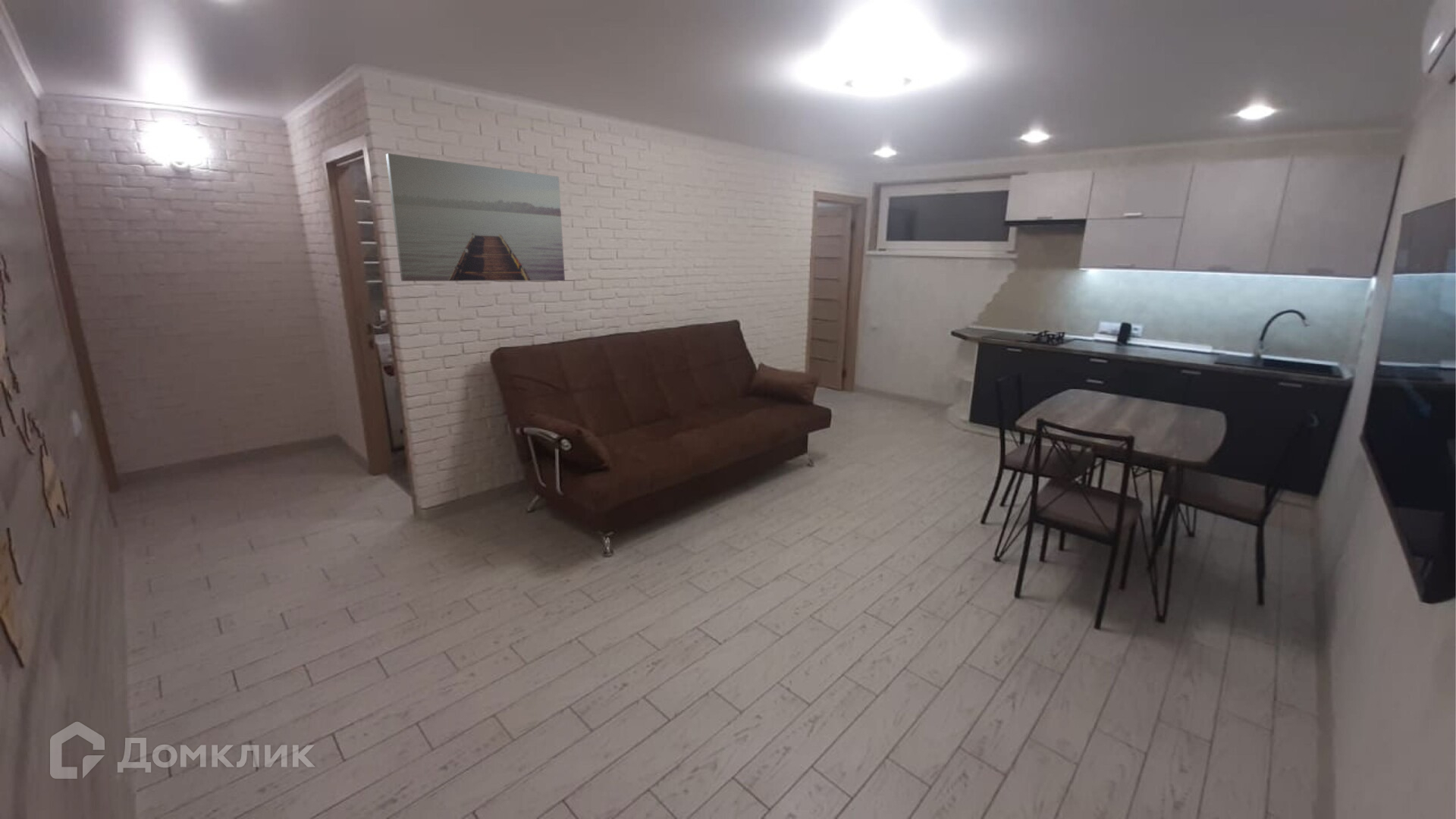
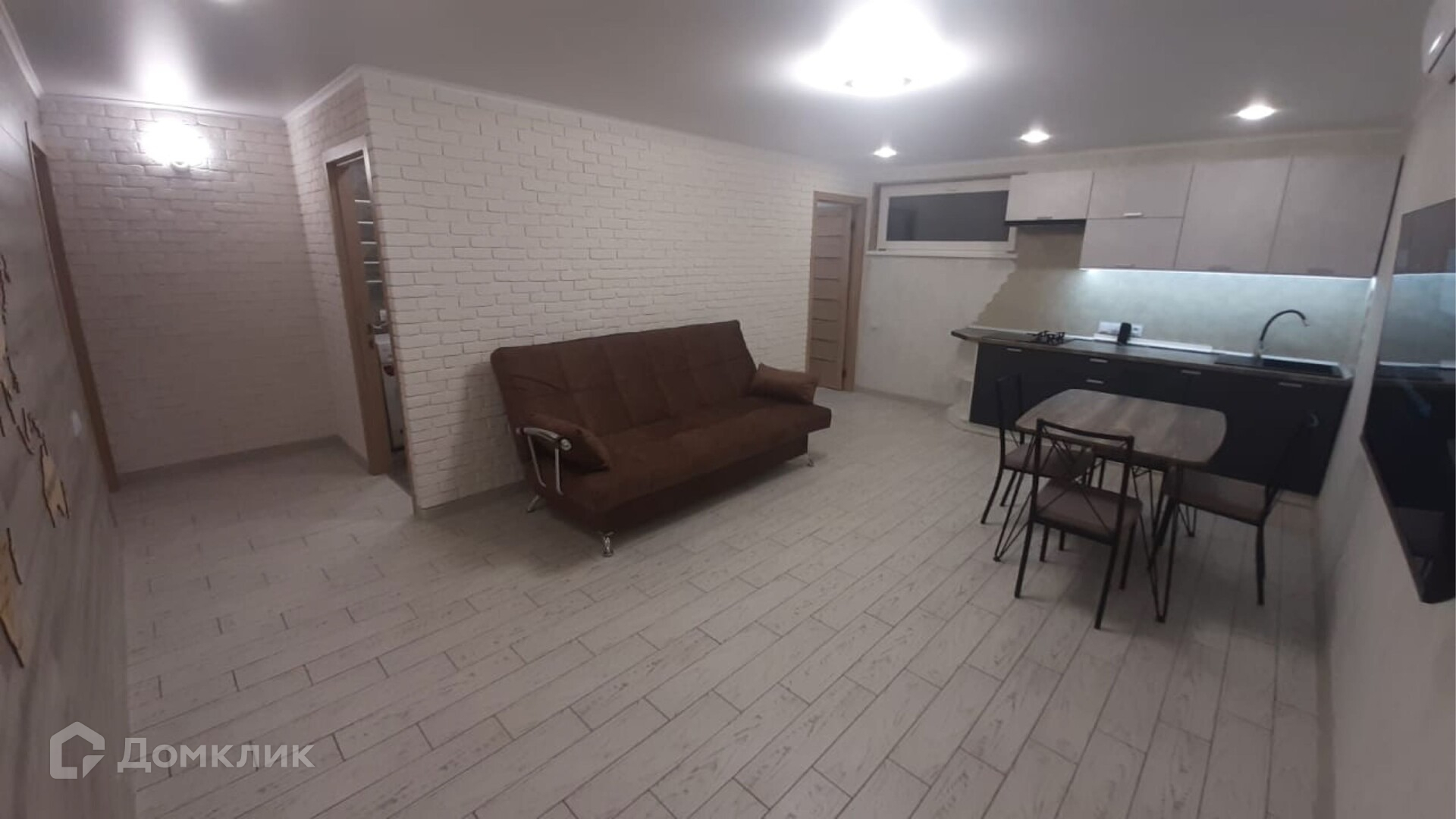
- wall art (485, 224)
